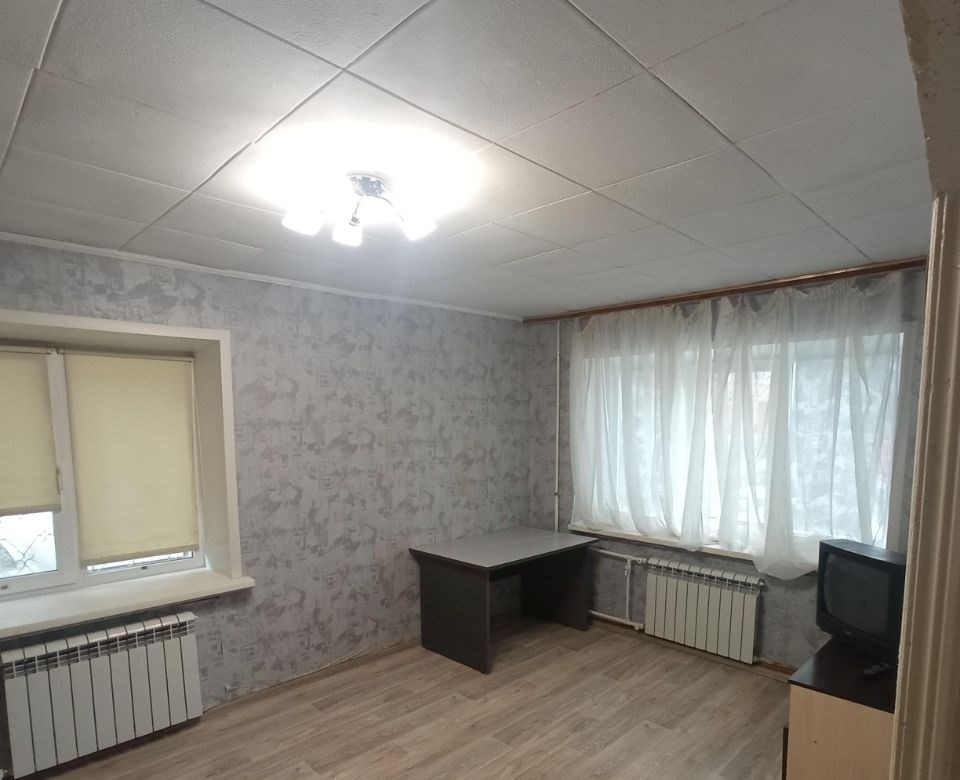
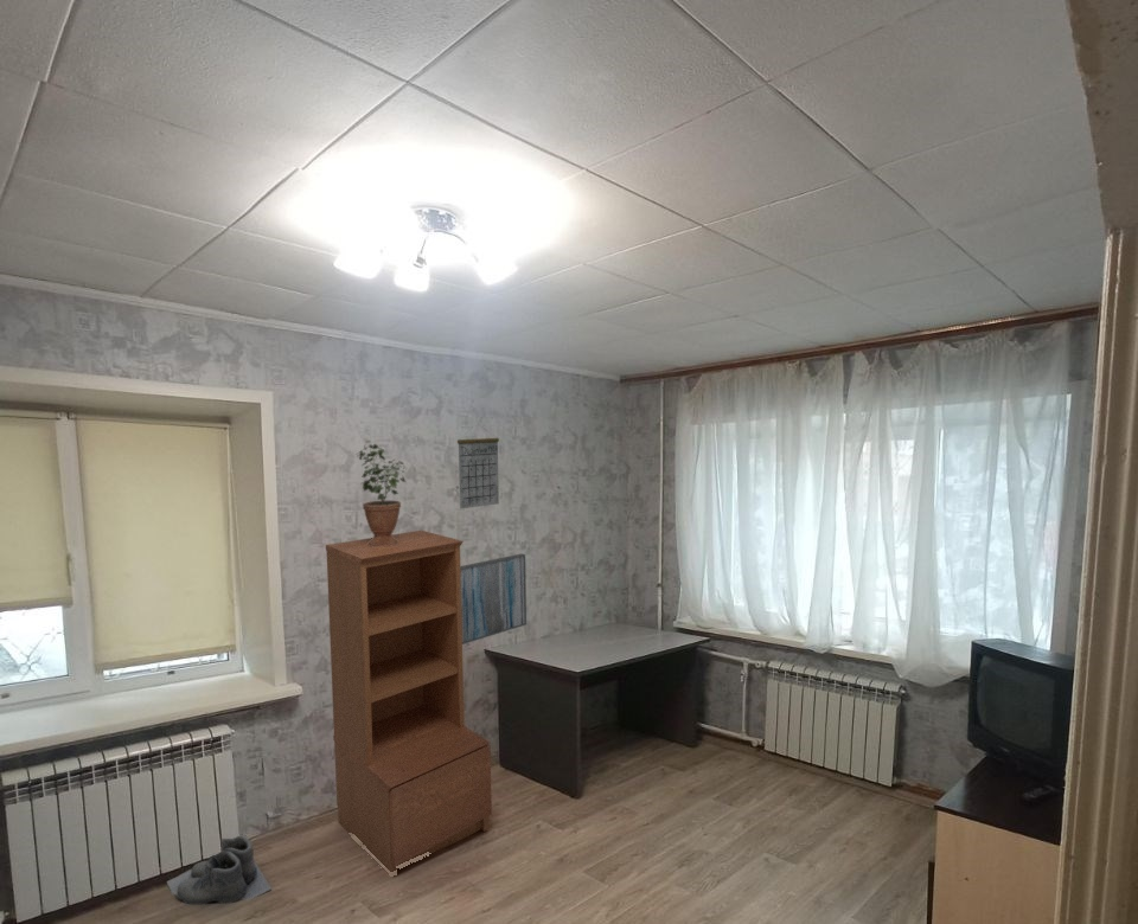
+ potted plant (379, 492)
+ wall art (487, 598)
+ calendar (479, 464)
+ boots (217, 864)
+ bookshelf (409, 688)
